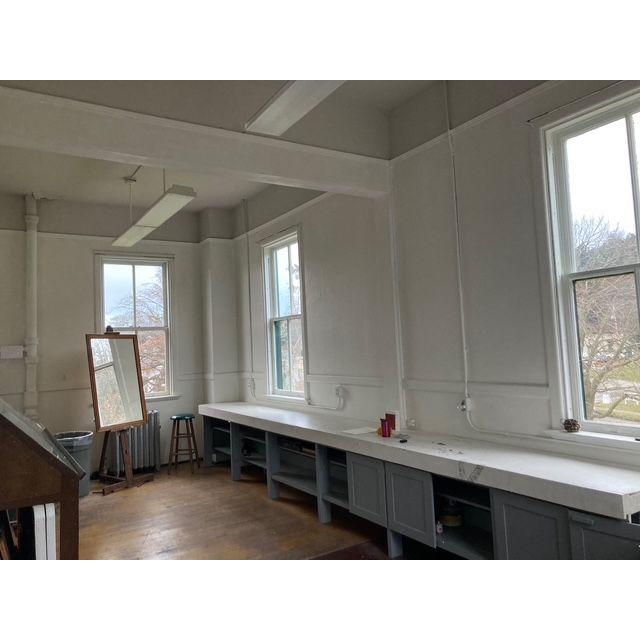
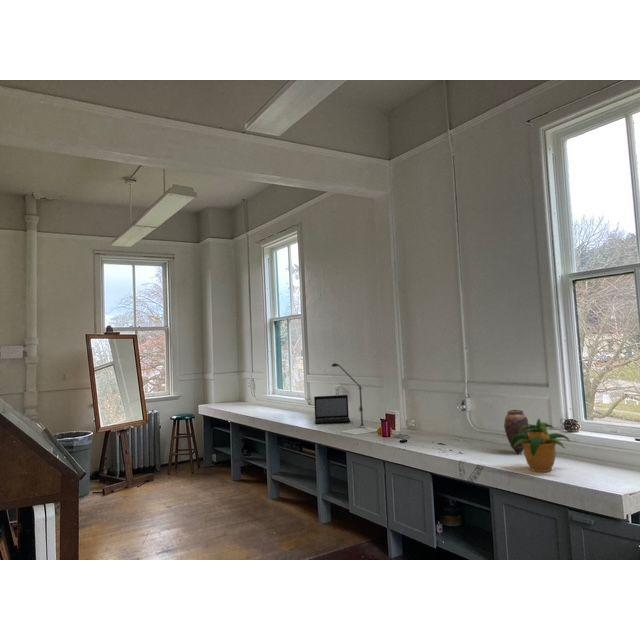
+ laptop (331, 409)
+ desk lamp (360, 395)
+ ceramic pot (516, 431)
+ potted plant (542, 444)
